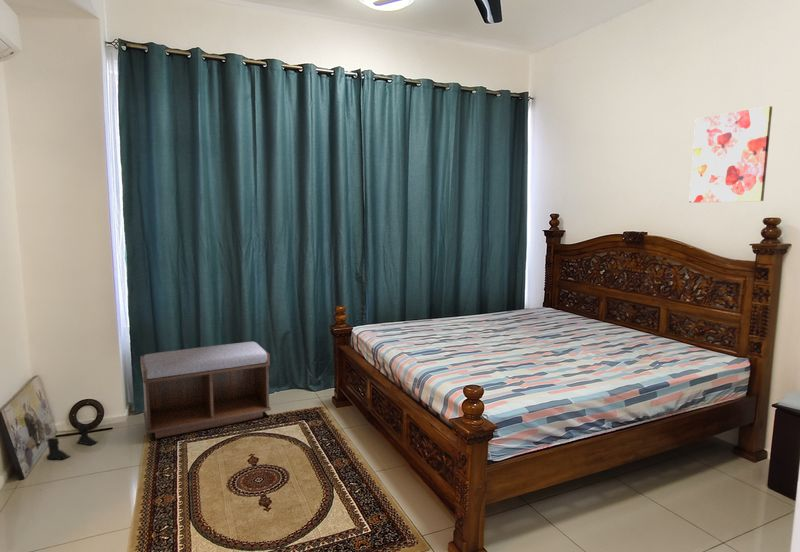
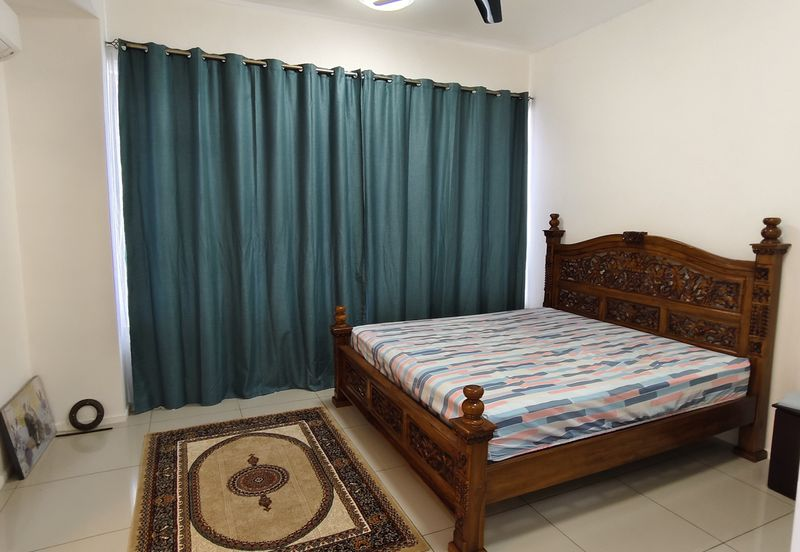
- boots (76, 442)
- bench (207, 385)
- wall art (727, 157)
